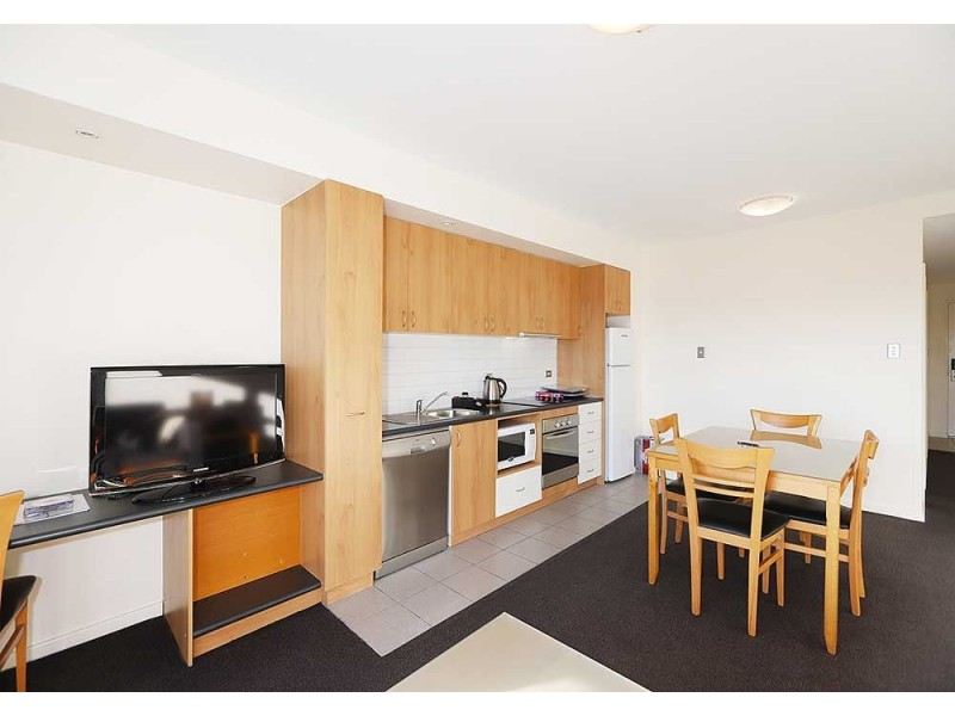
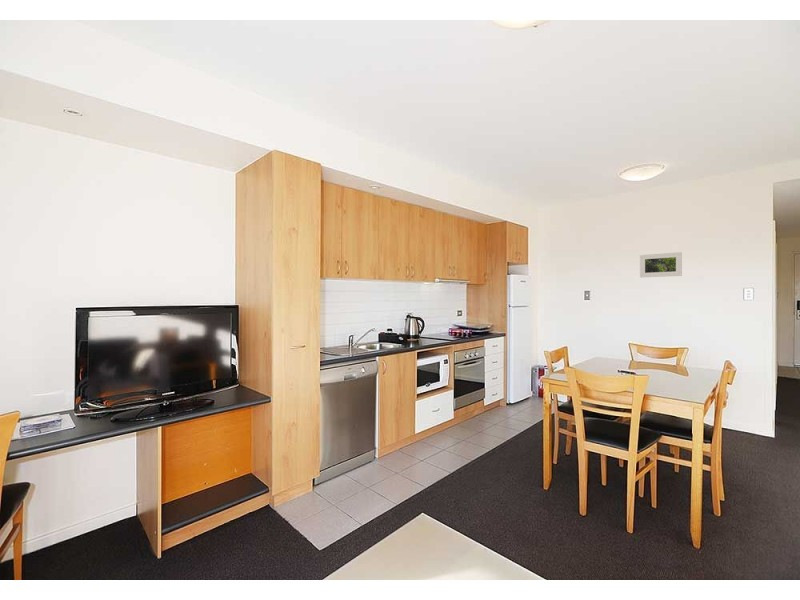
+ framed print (660, 265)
